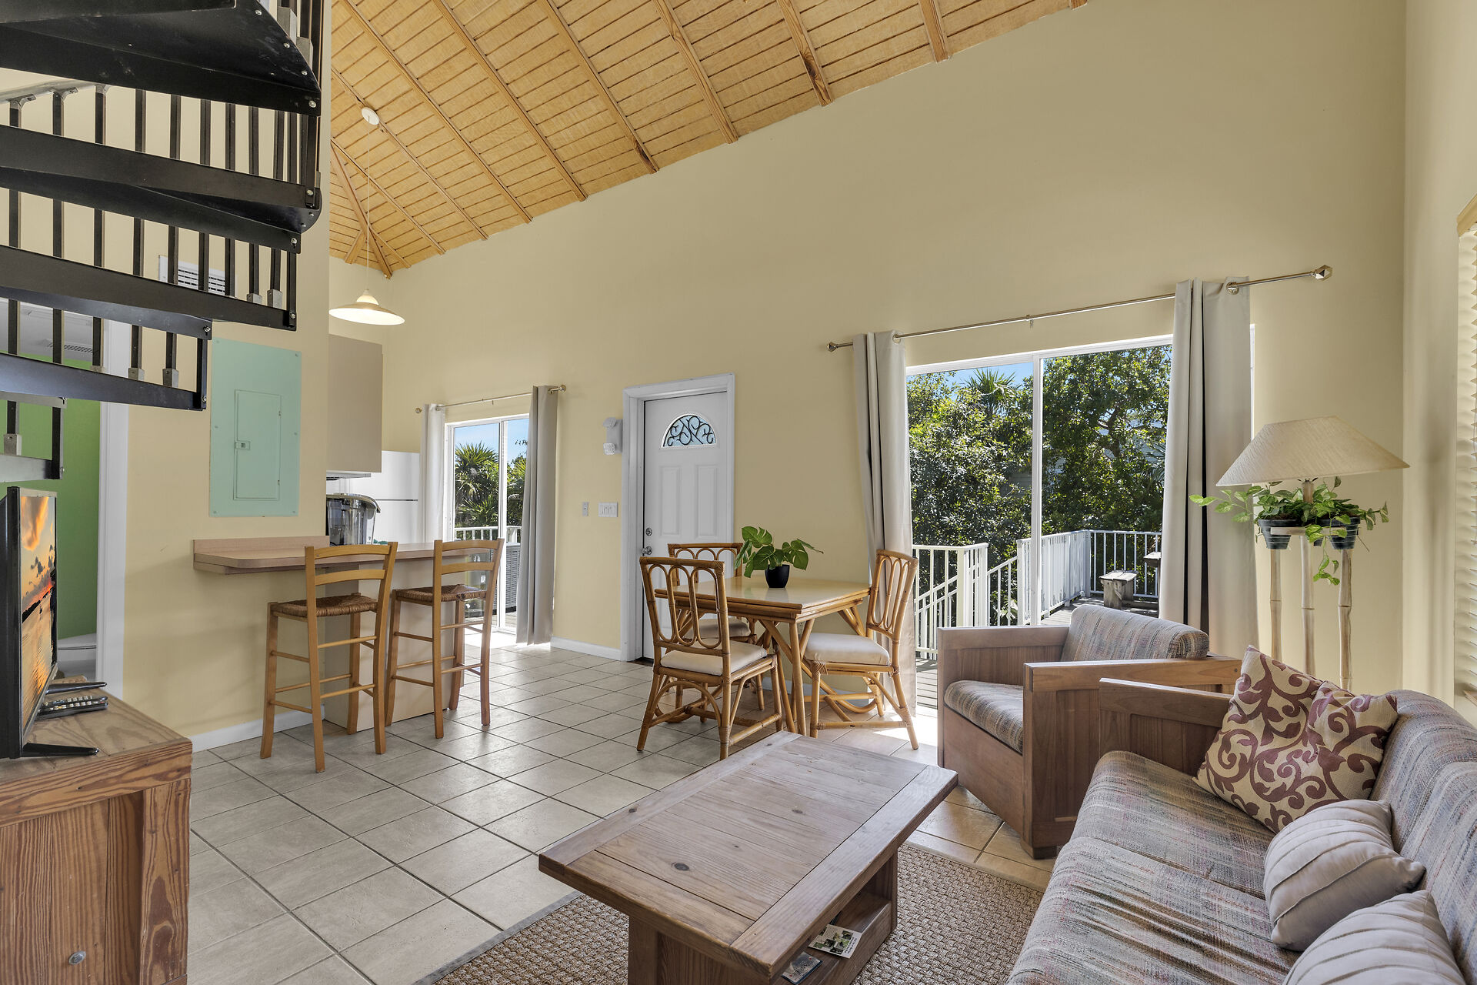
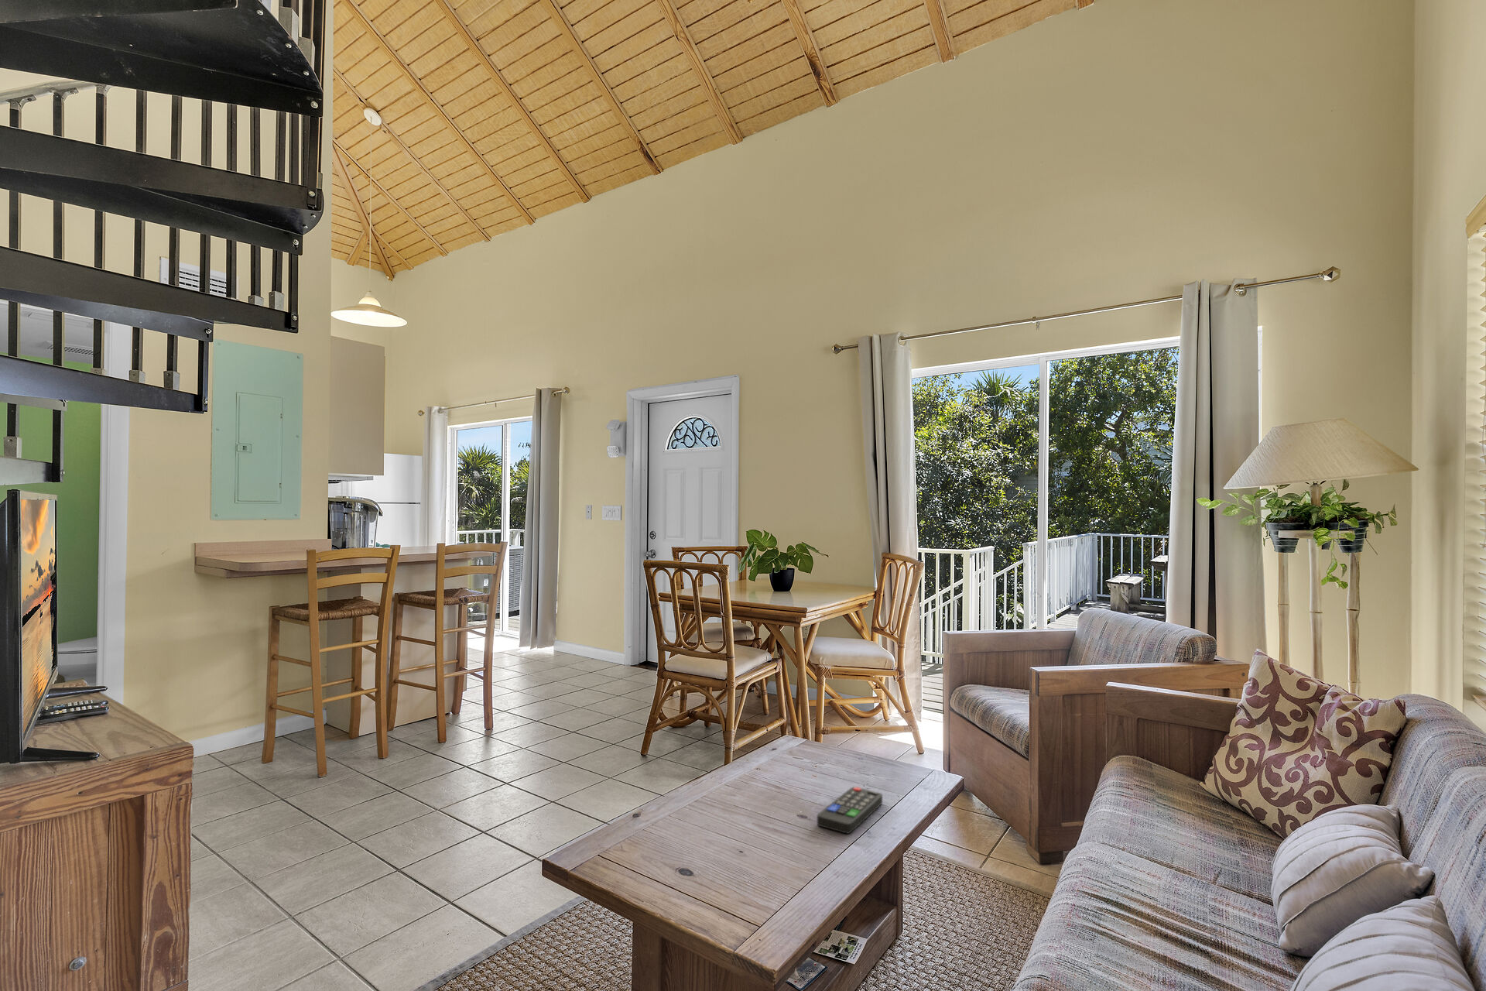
+ remote control (850, 807)
